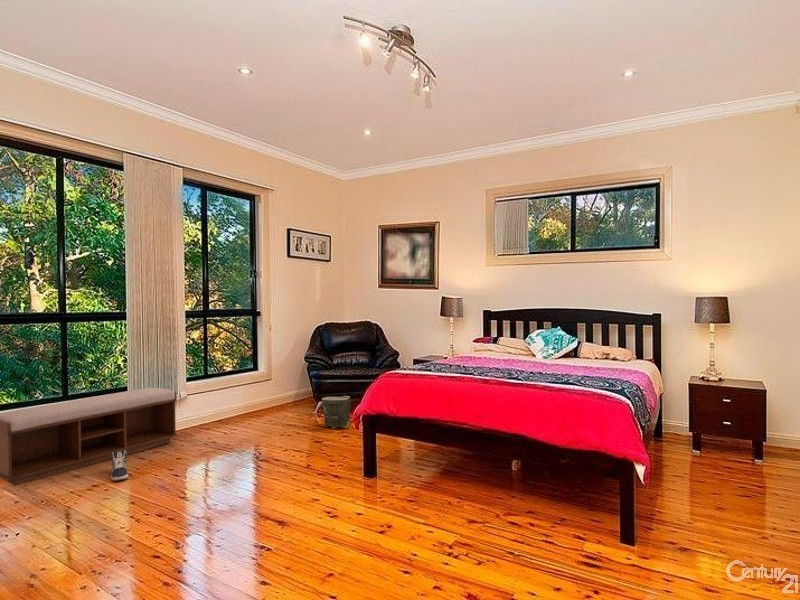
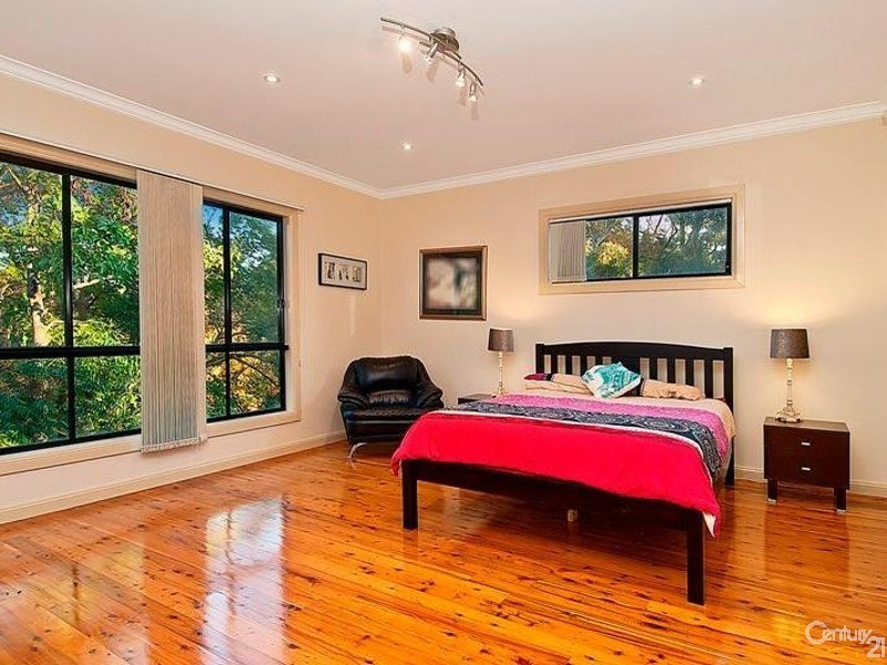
- bag (336, 412)
- bench (93, 428)
- sneaker (119, 464)
